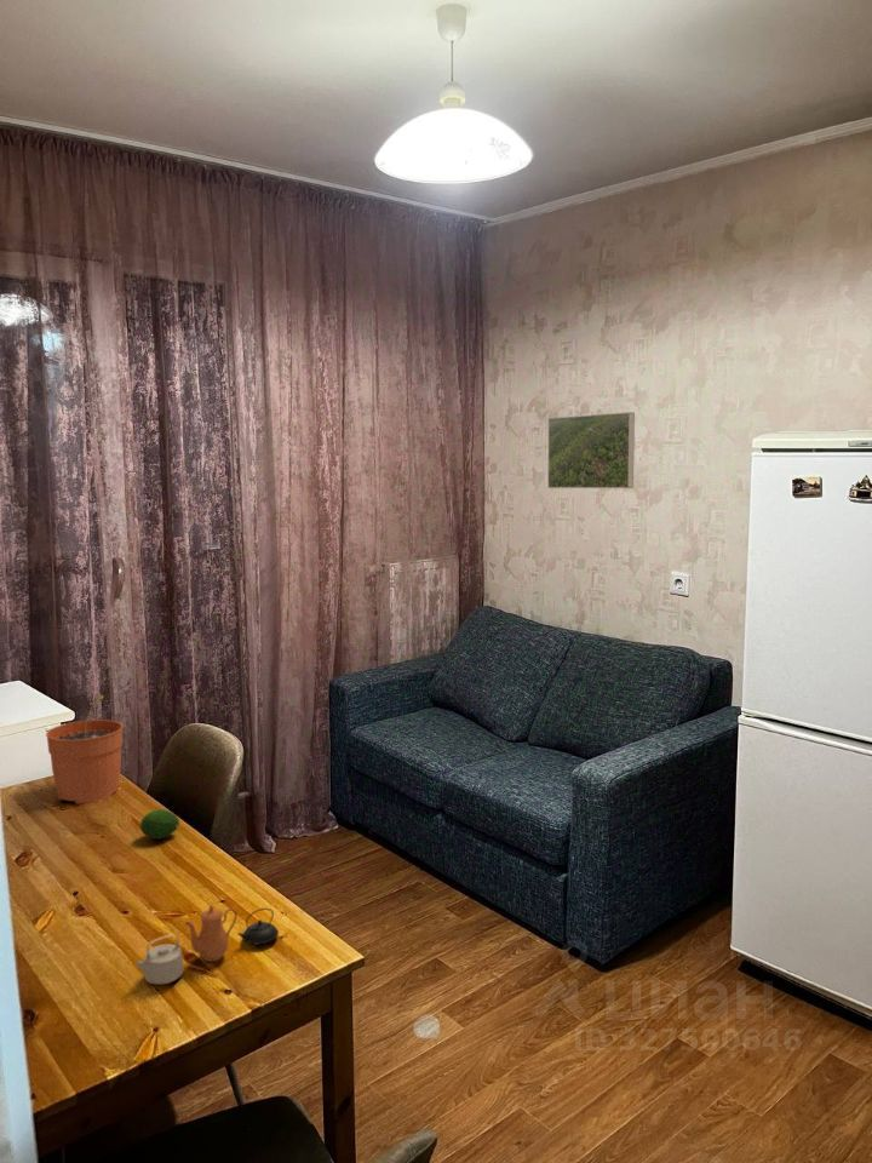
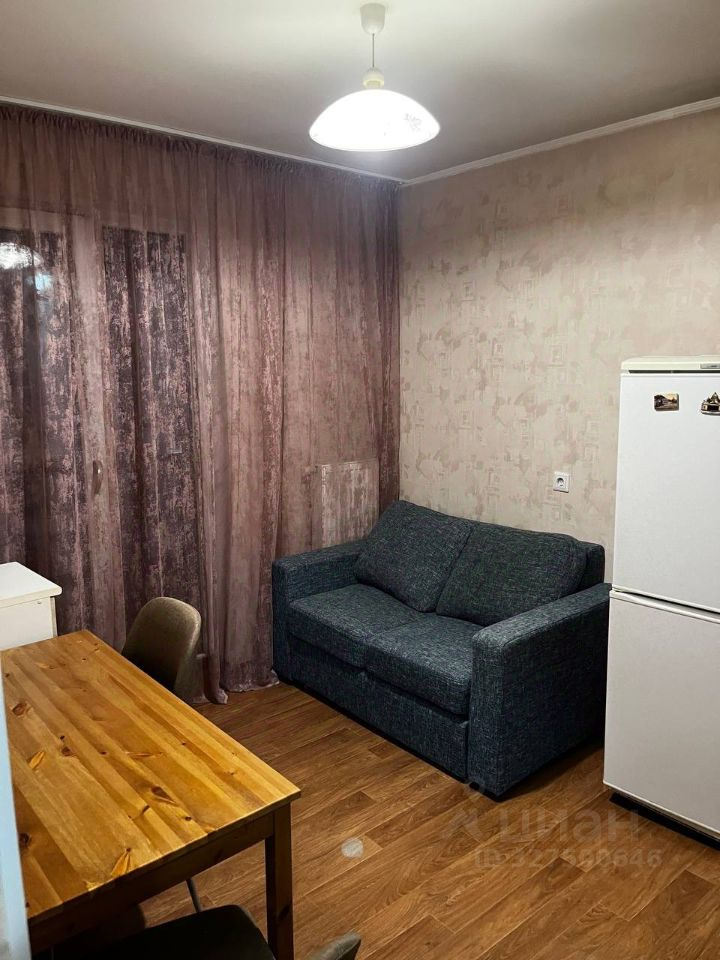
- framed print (589, 452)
- fruit (159, 823)
- plant pot (86, 745)
- teapot (208, 932)
